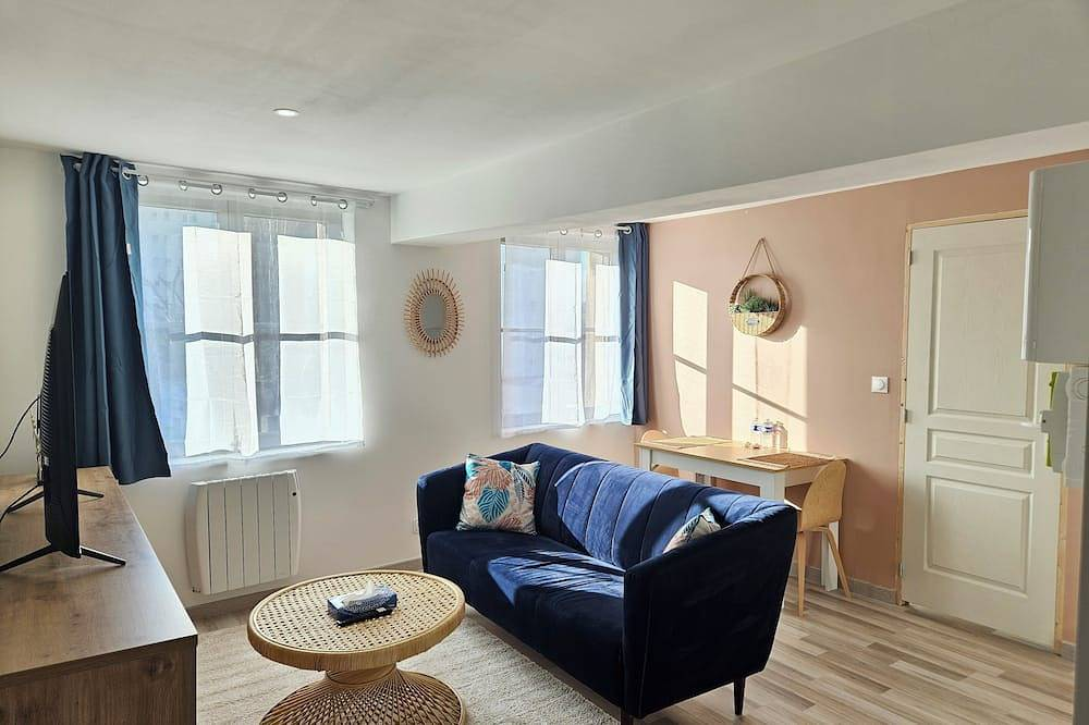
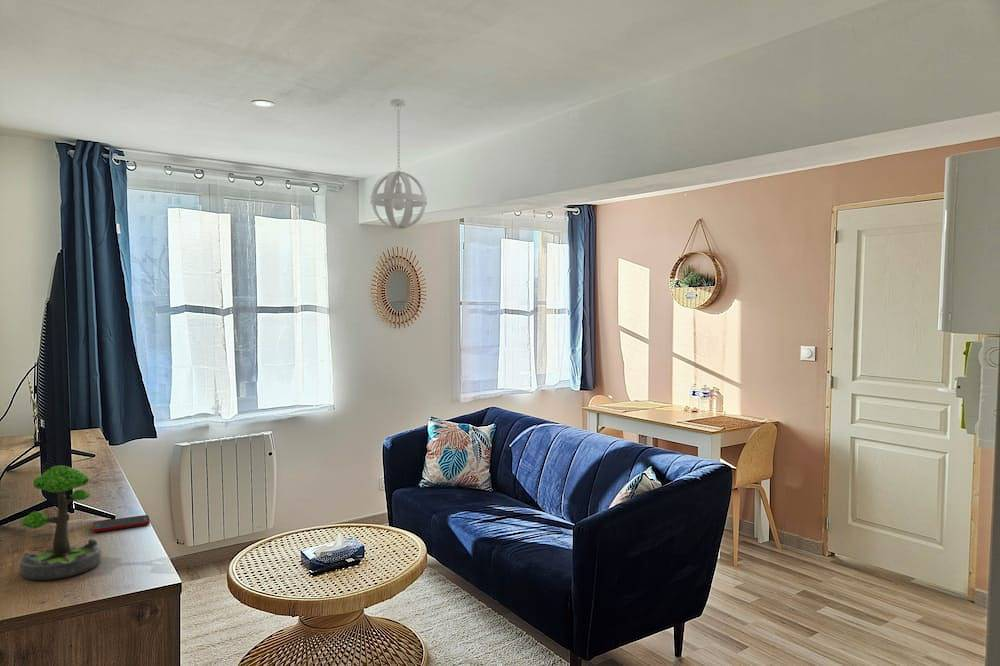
+ pendant light (399, 165)
+ plant (59, 517)
+ cell phone (121, 523)
